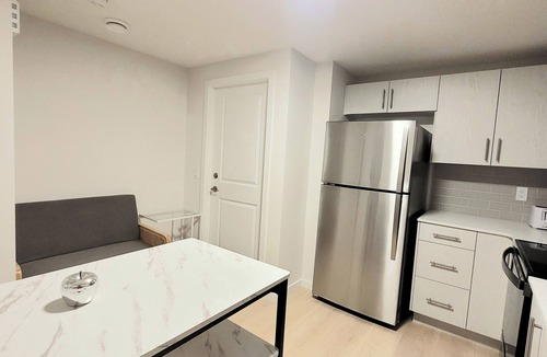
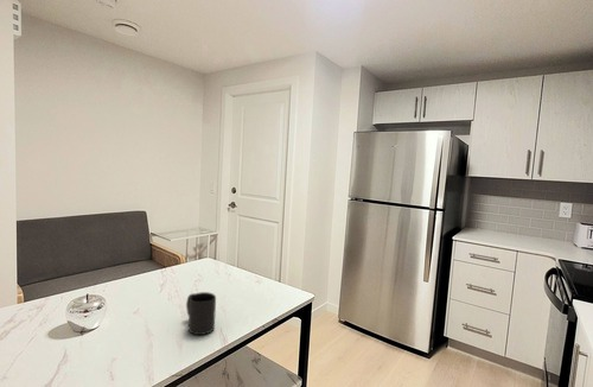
+ mug (198, 310)
